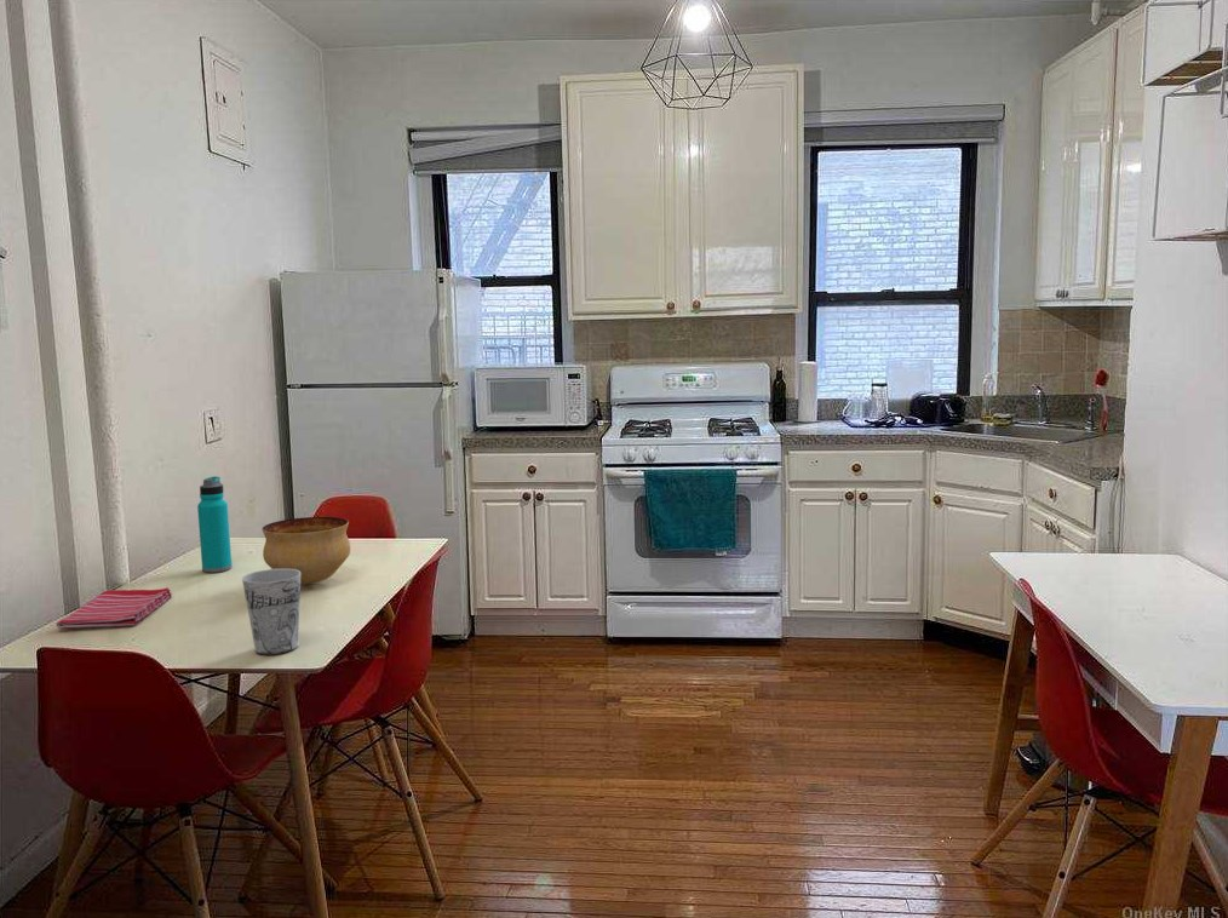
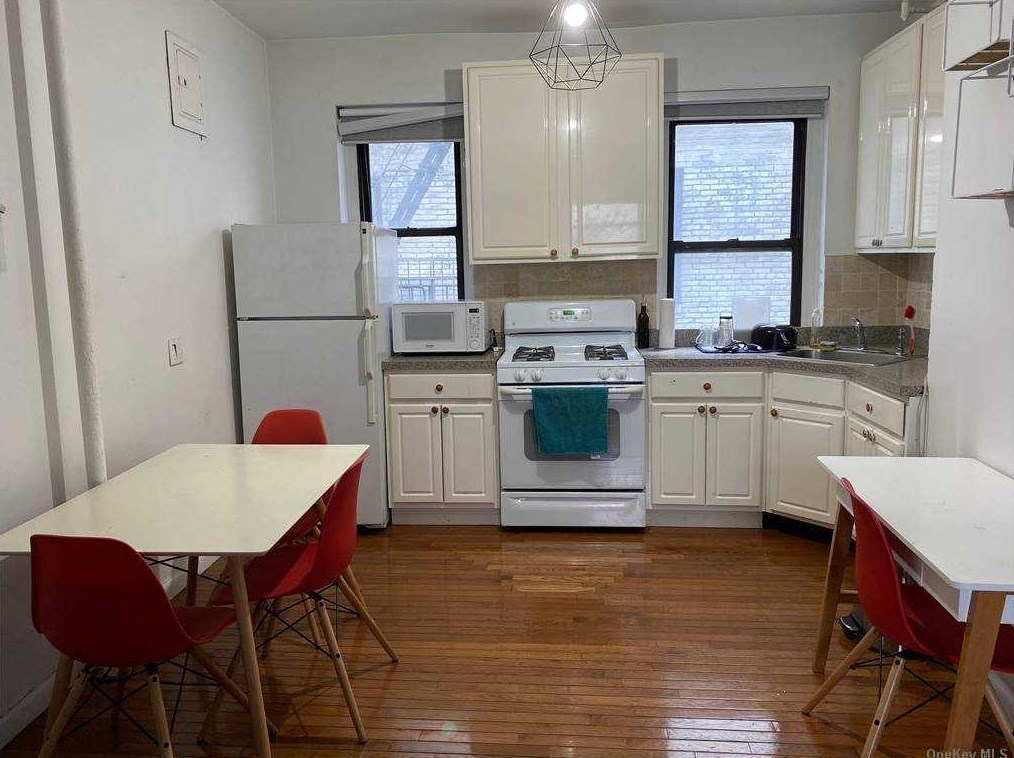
- cup (274, 612)
- bowl (308, 553)
- dish towel (116, 607)
- water bottle (213, 523)
